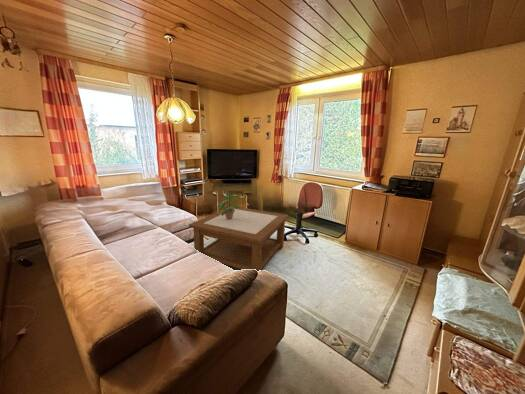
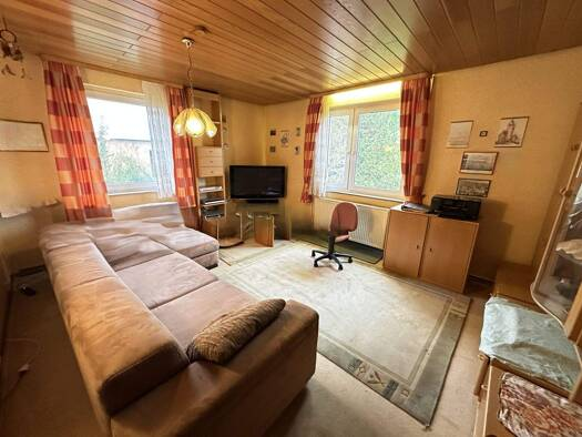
- potted plant (229, 206)
- coffee table (242, 237)
